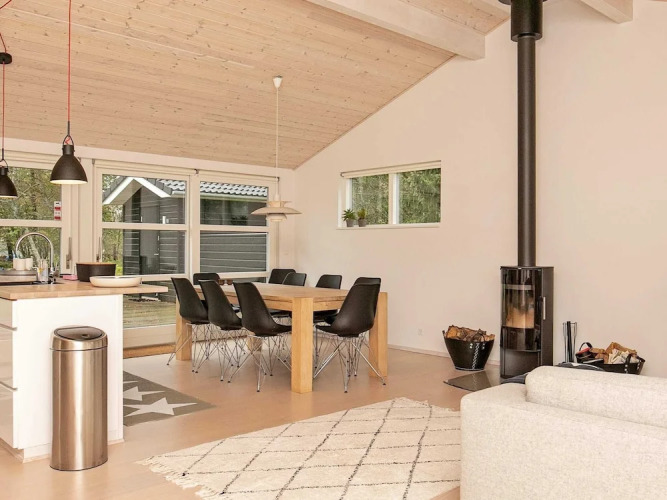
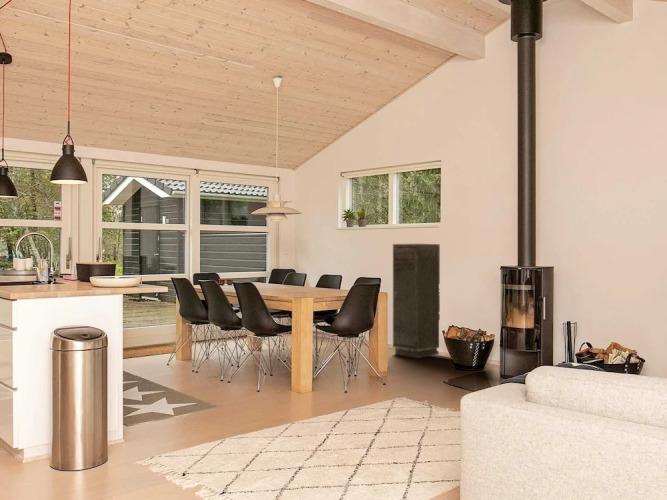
+ storage cabinet (415, 299)
